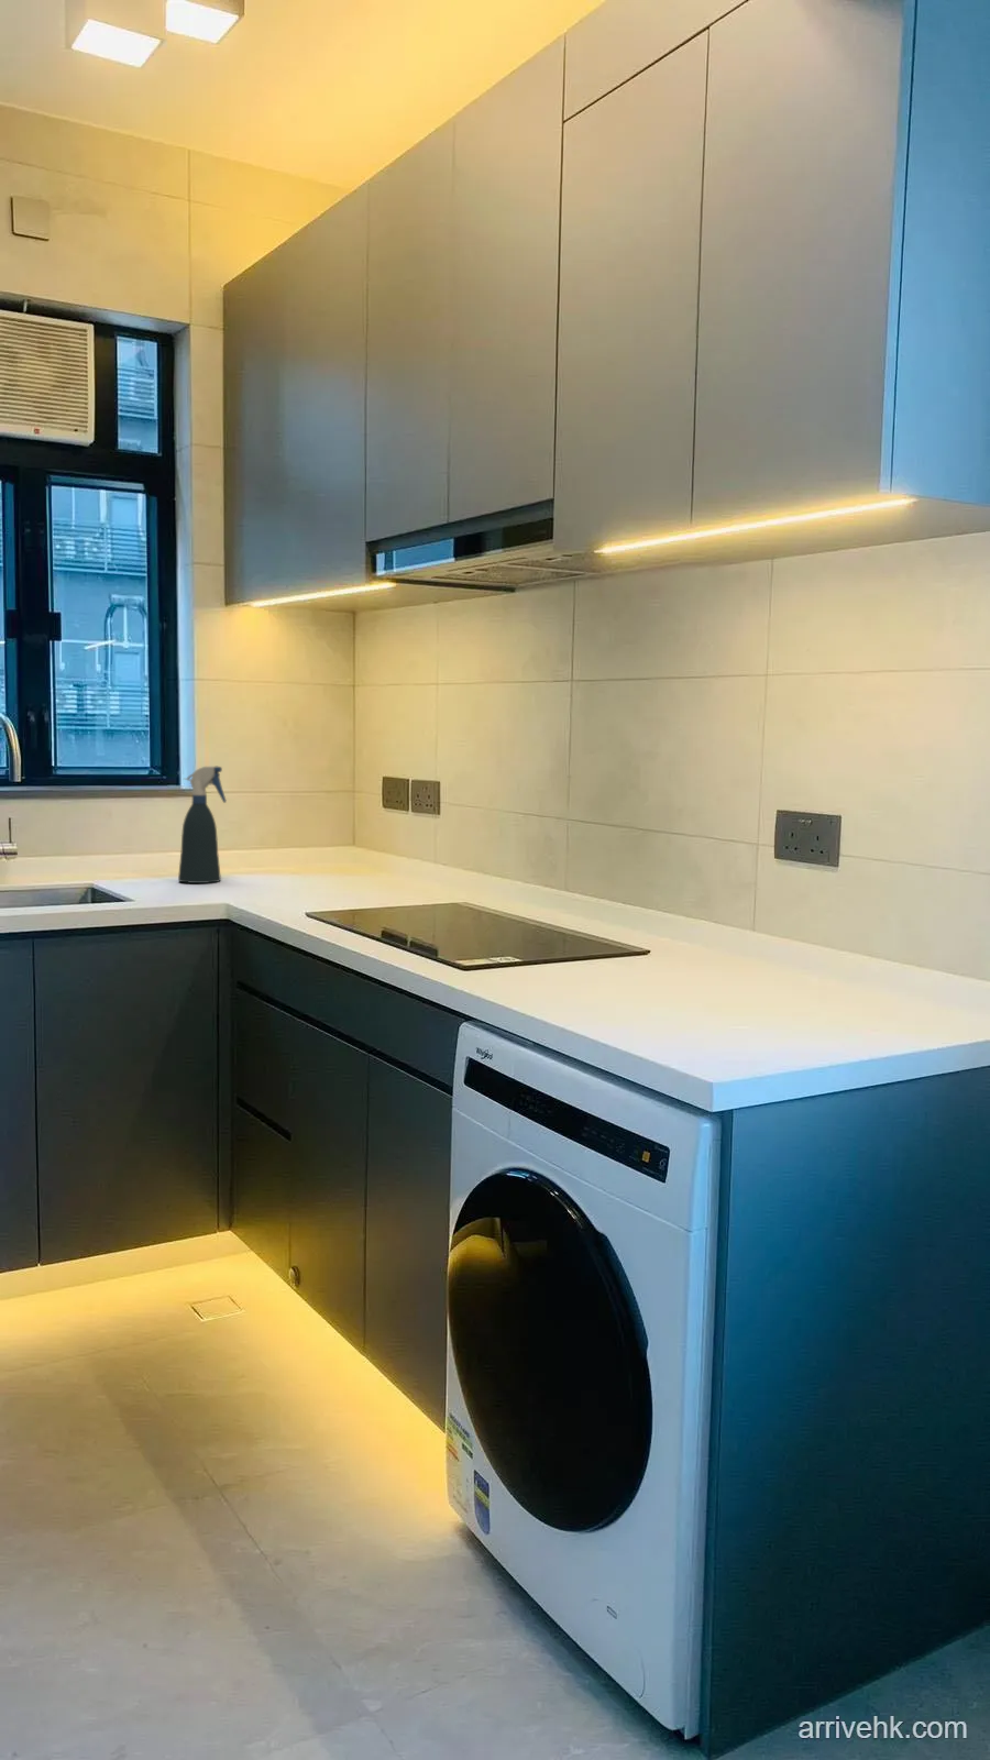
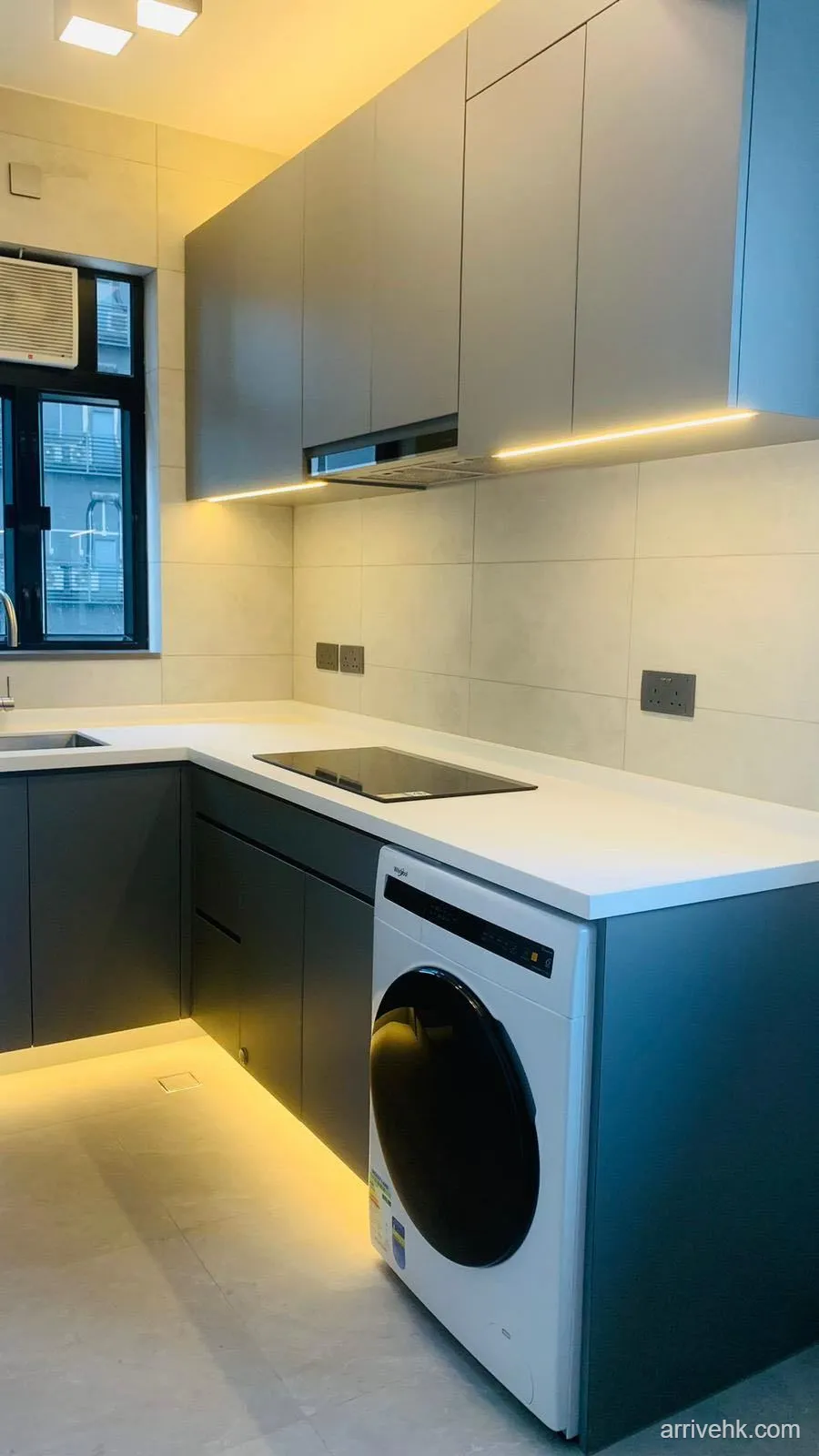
- spray bottle (202, 823)
